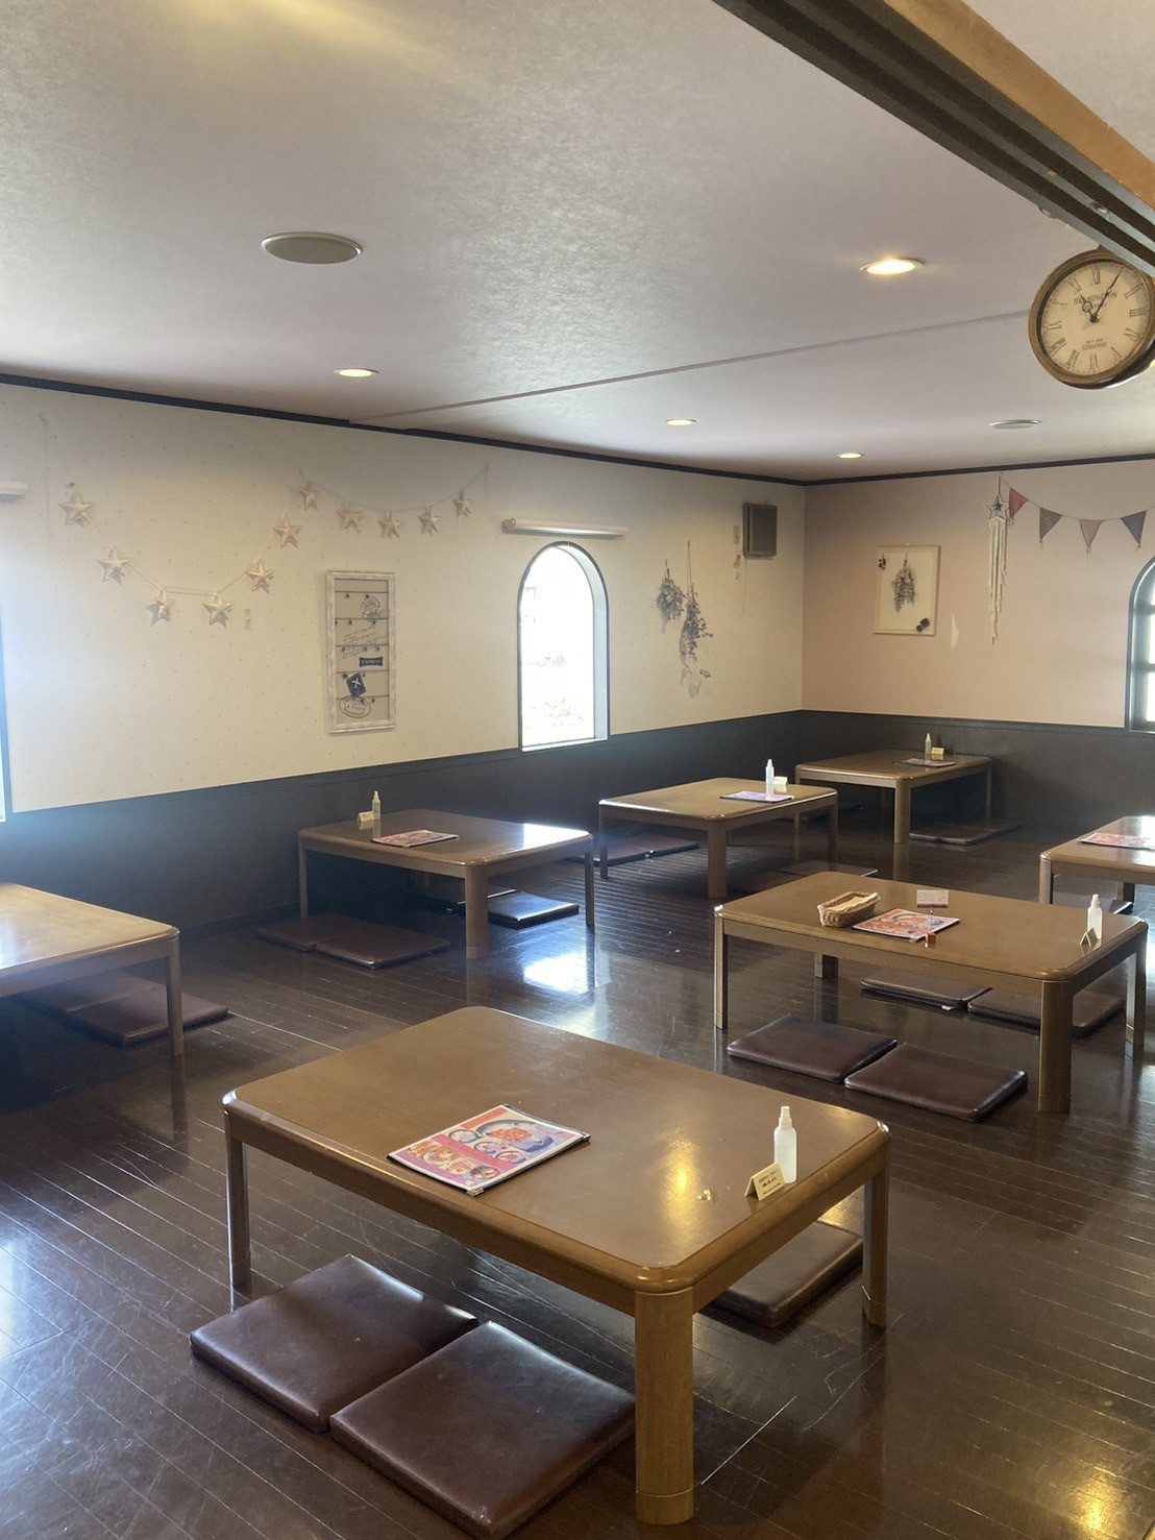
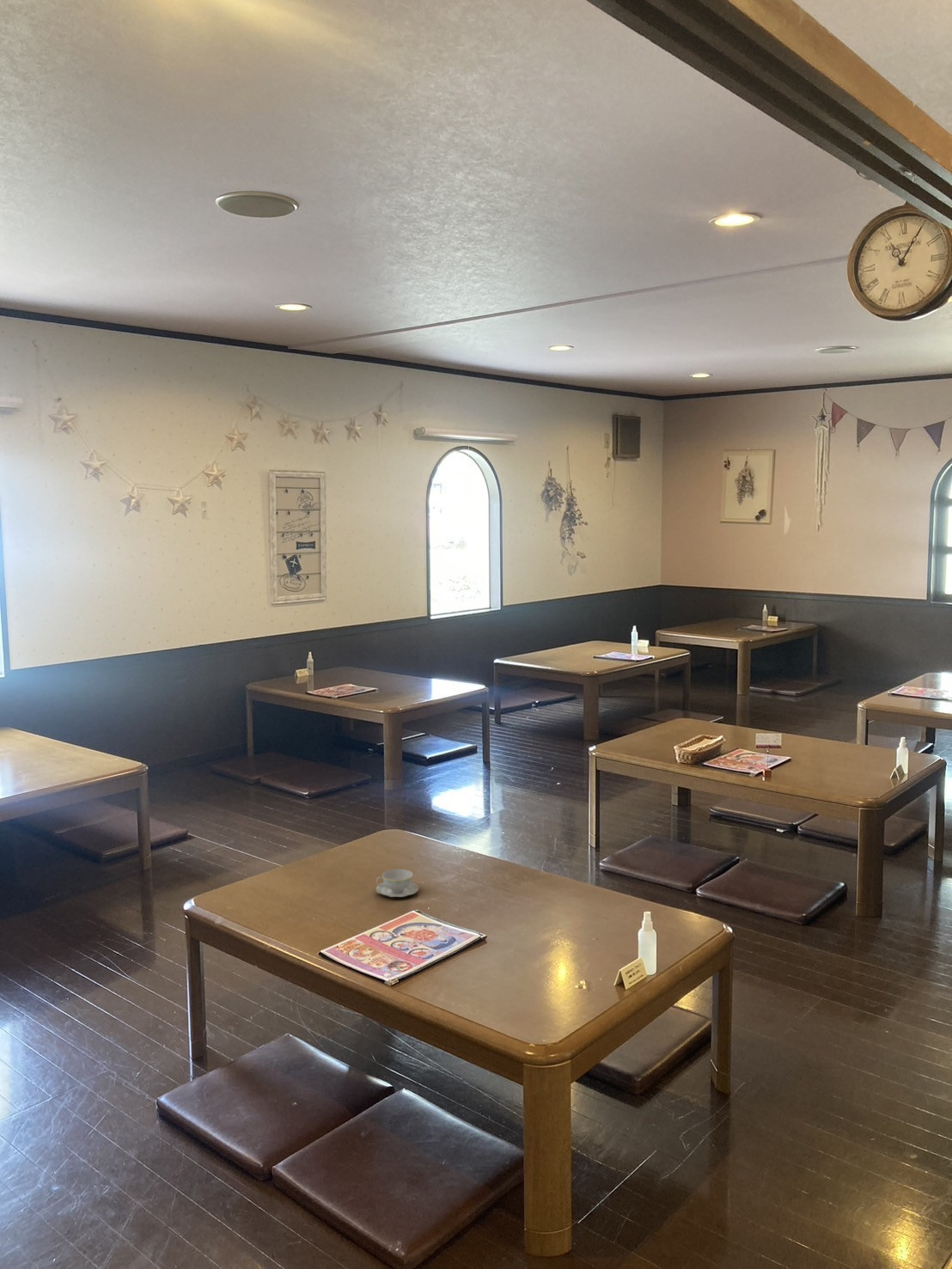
+ chinaware (397, 882)
